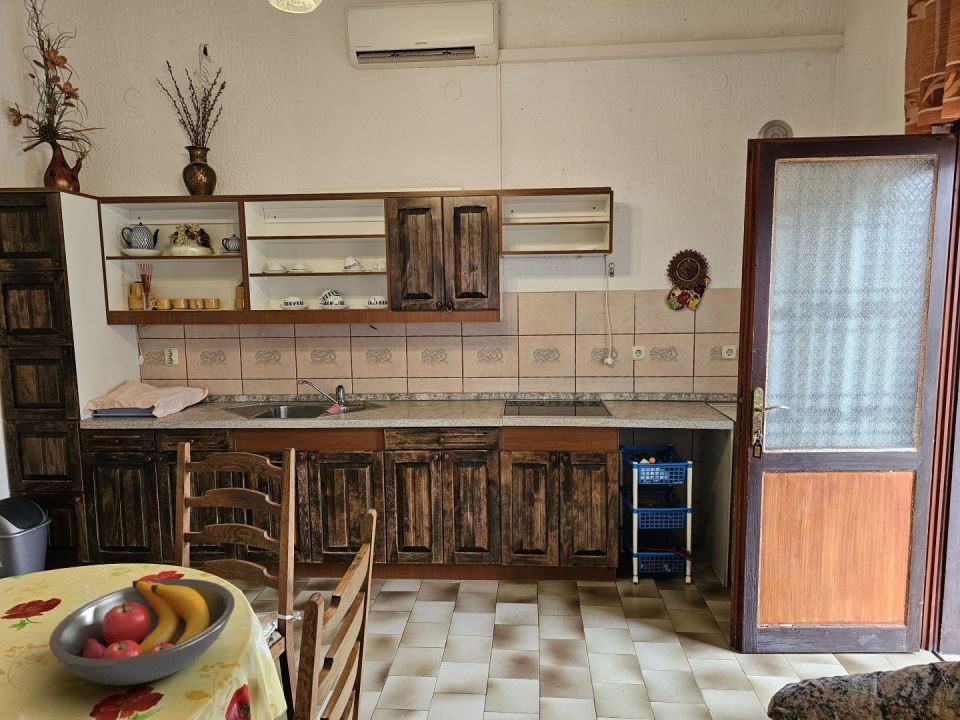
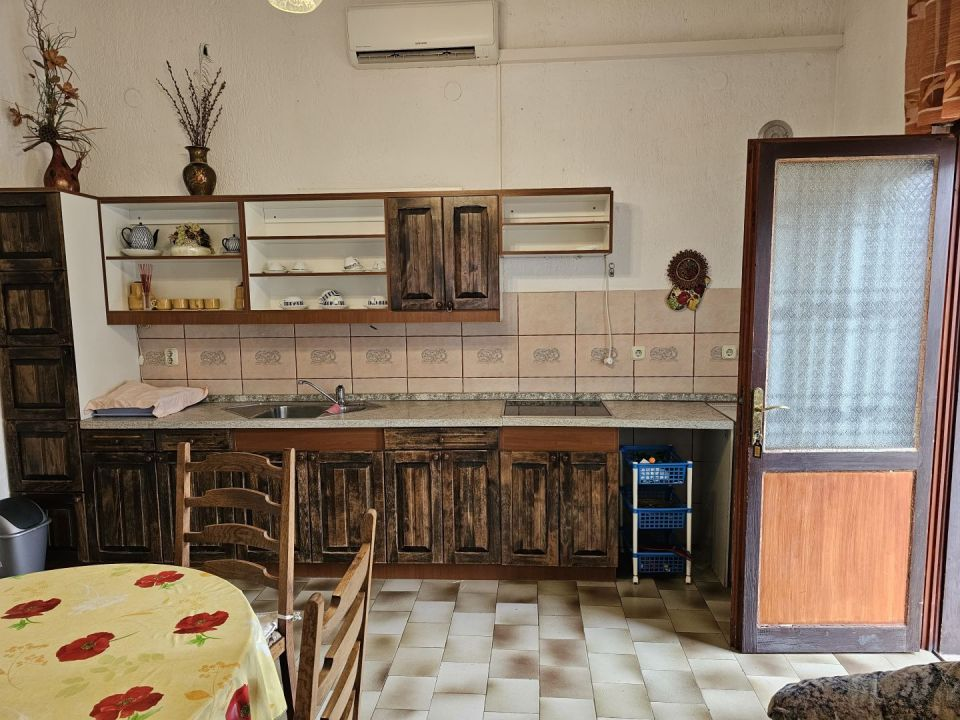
- fruit bowl (148, 631)
